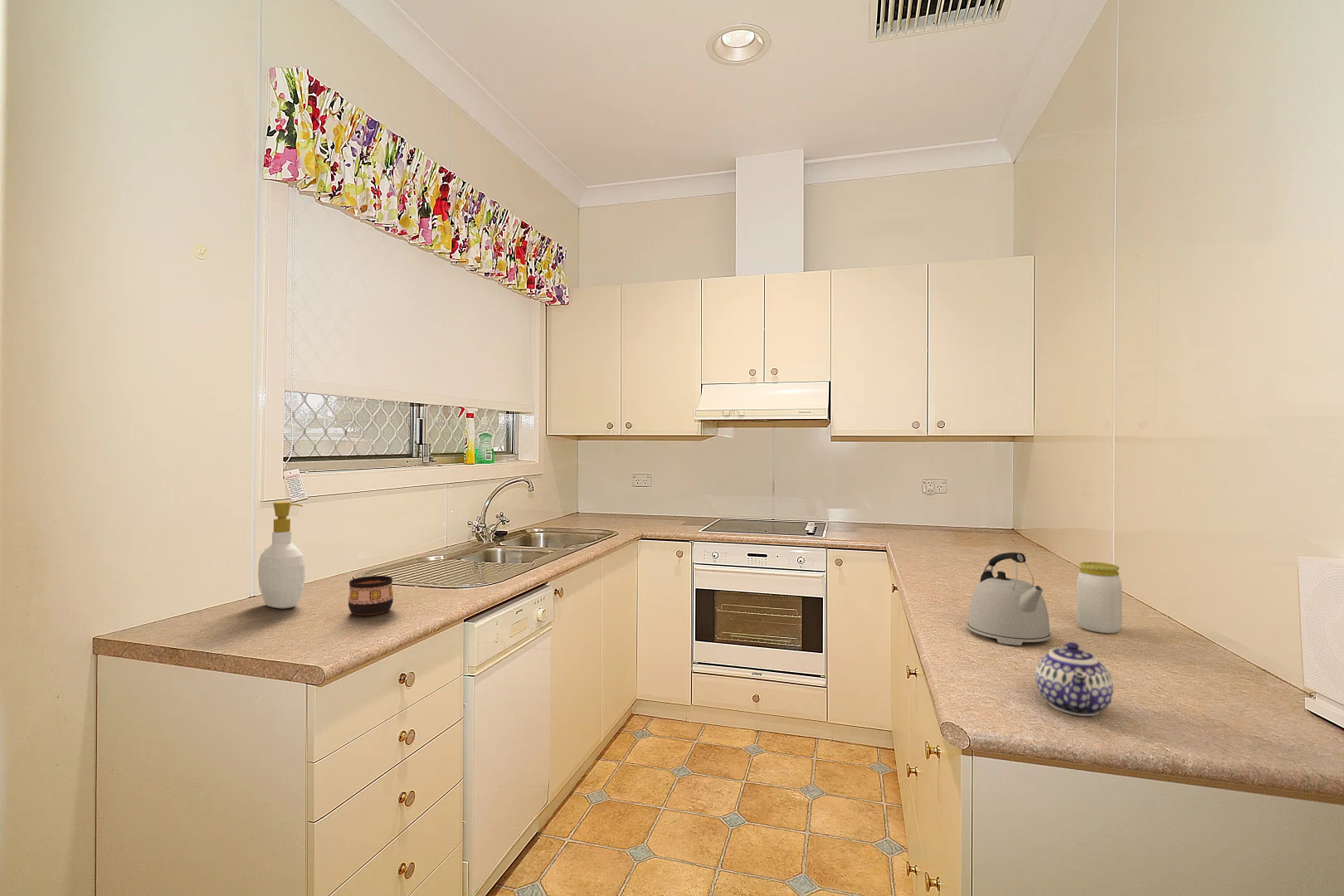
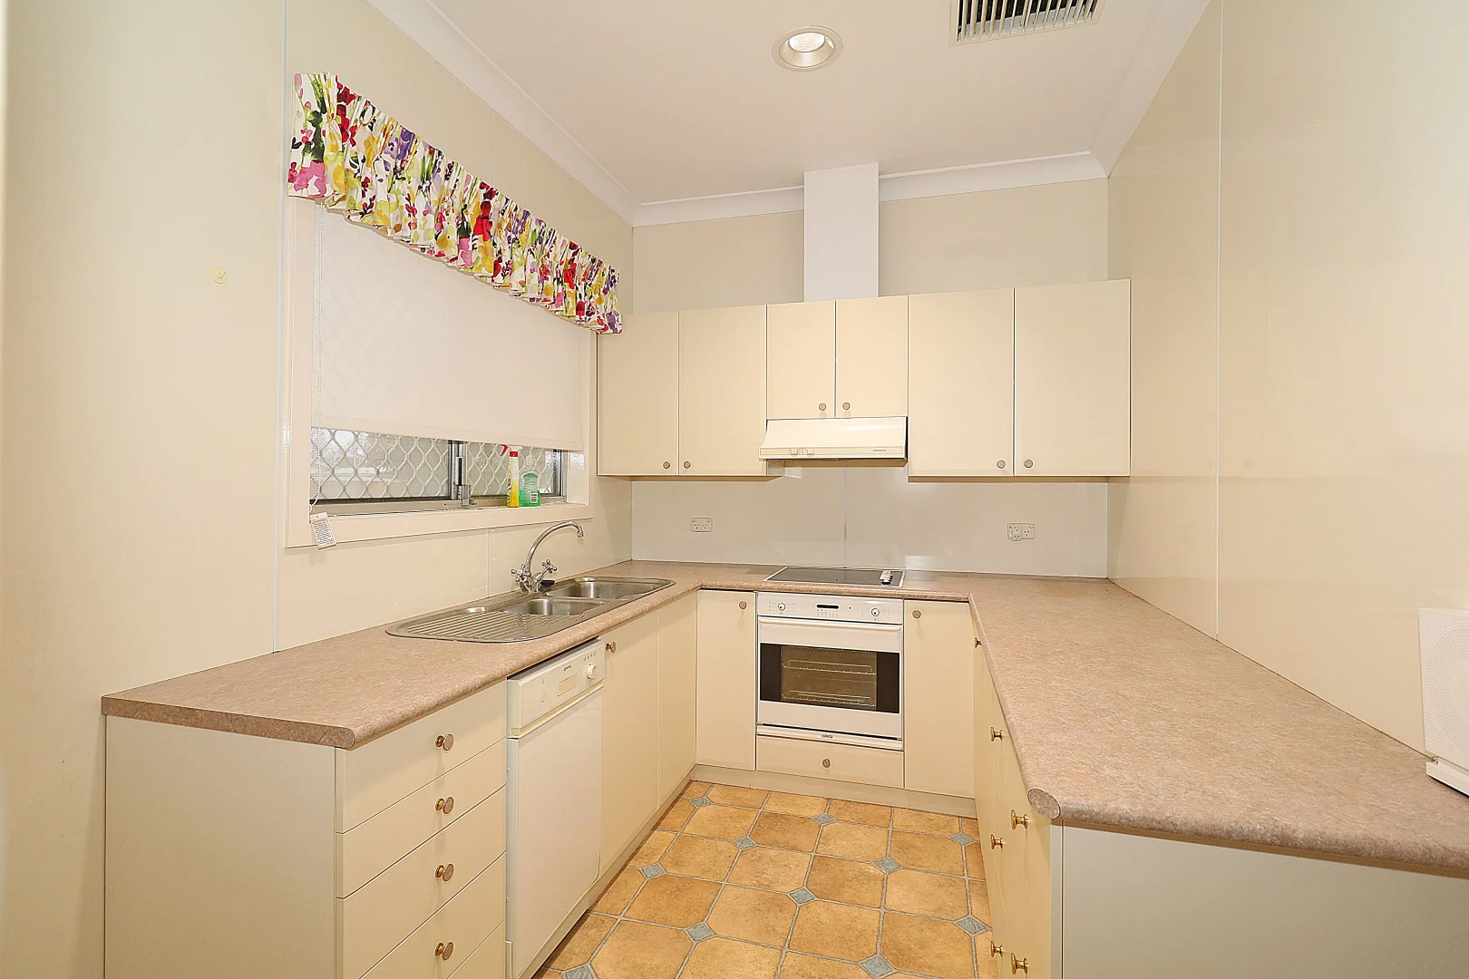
- teapot (1073, 674)
- soap bottle (283, 553)
- jar (1098, 597)
- cup (373, 595)
- kettle (1009, 592)
